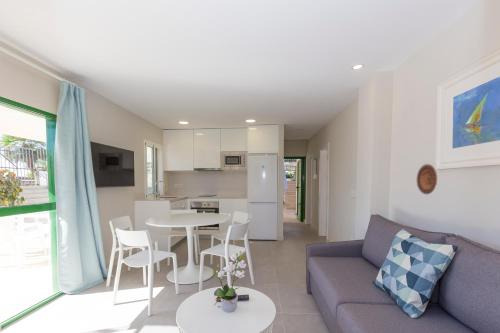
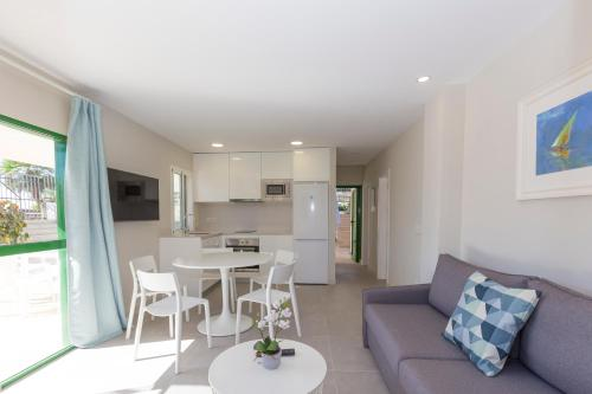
- decorative plate (426, 179)
